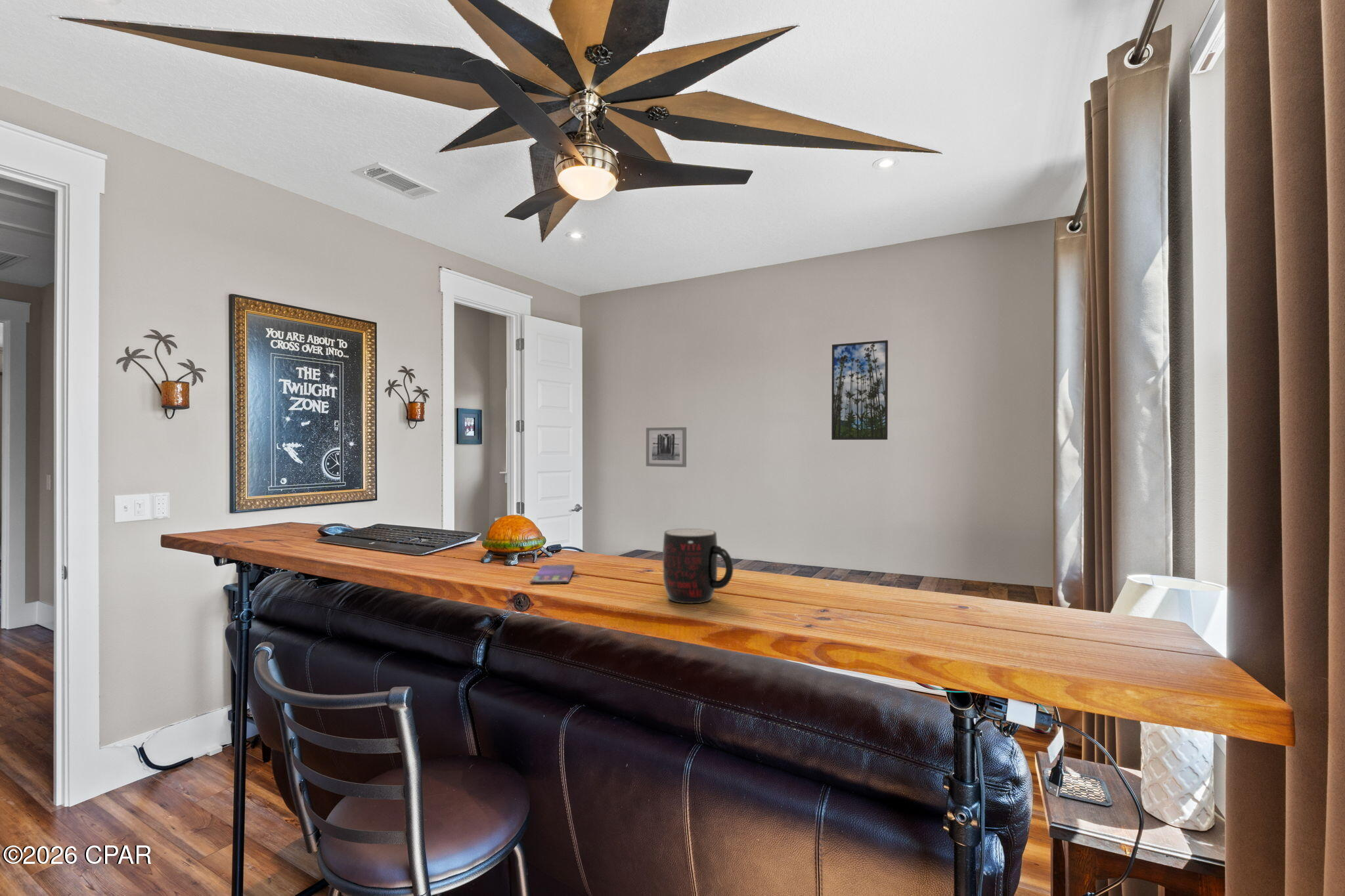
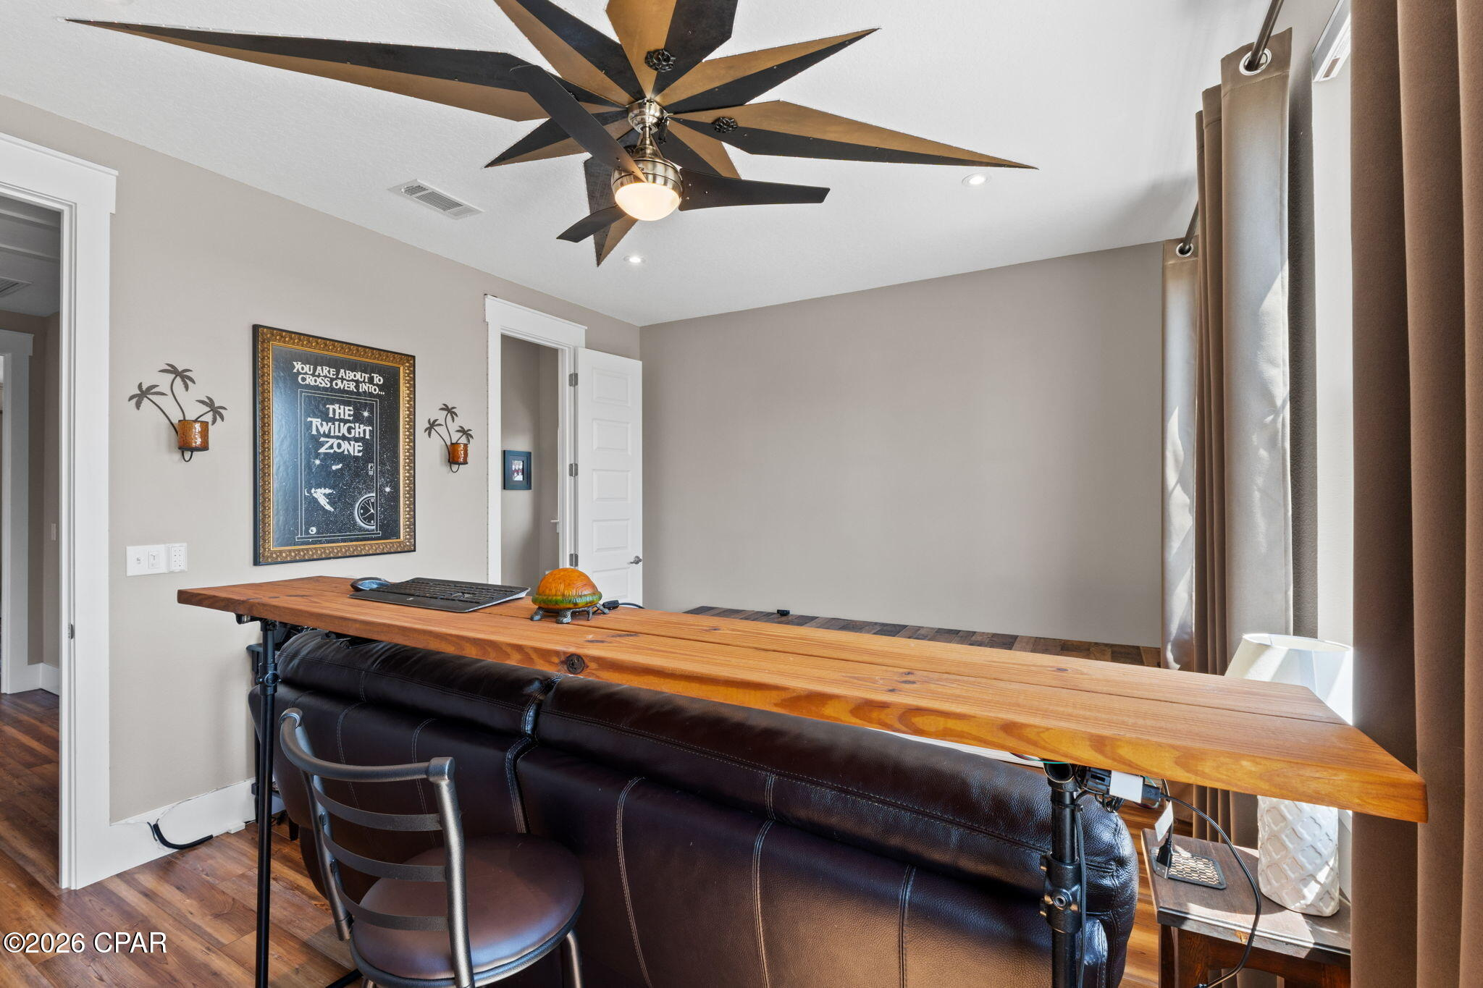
- smartphone (554, 574)
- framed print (859, 391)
- wall art (665, 447)
- mug (698, 566)
